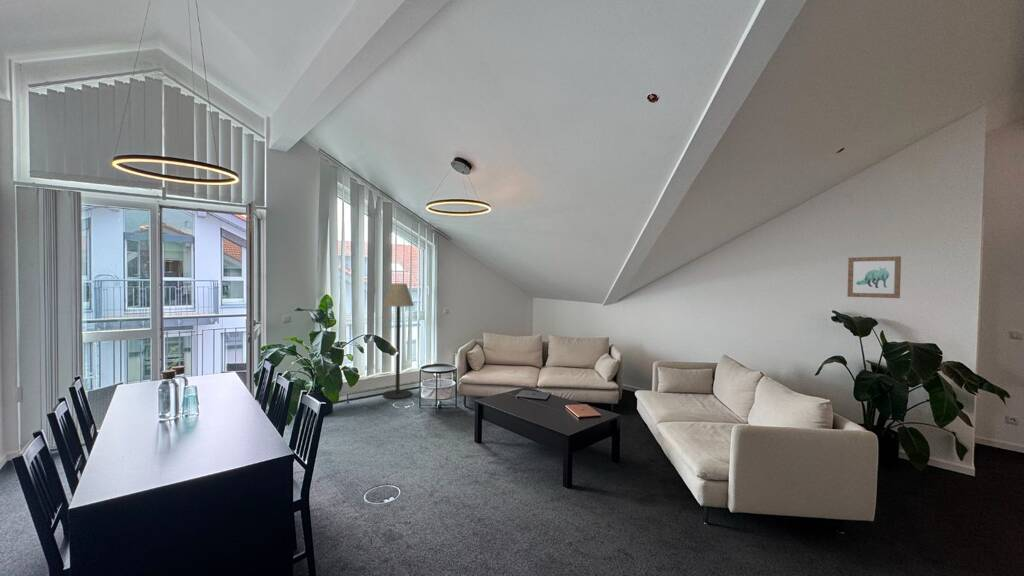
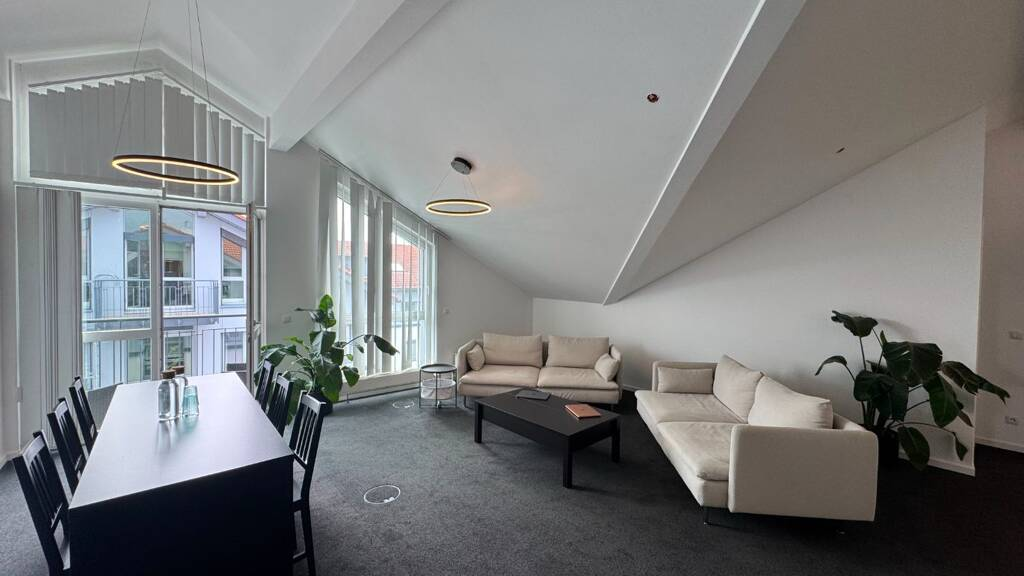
- floor lamp (398, 339)
- wall art (873, 277)
